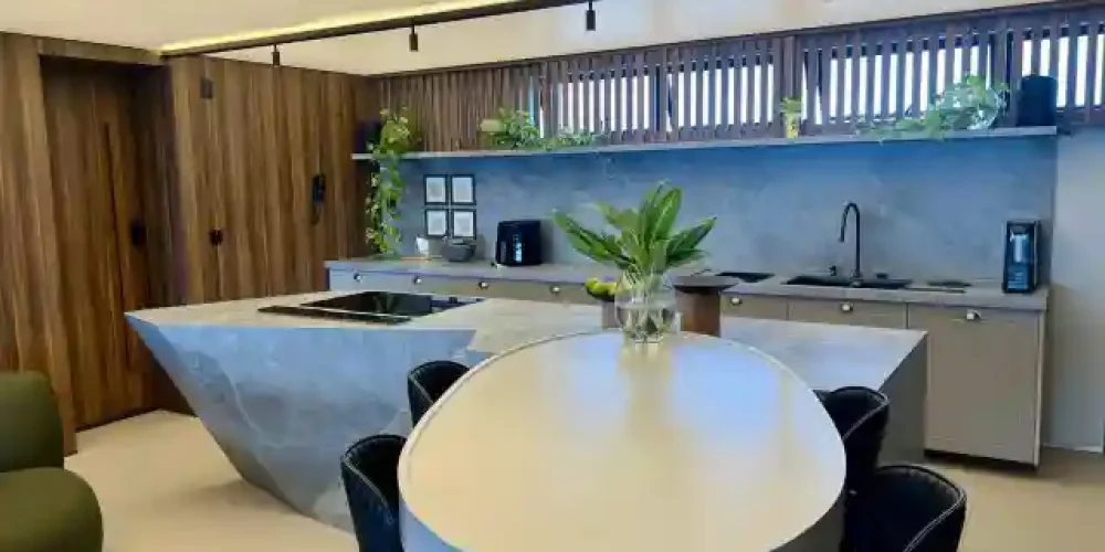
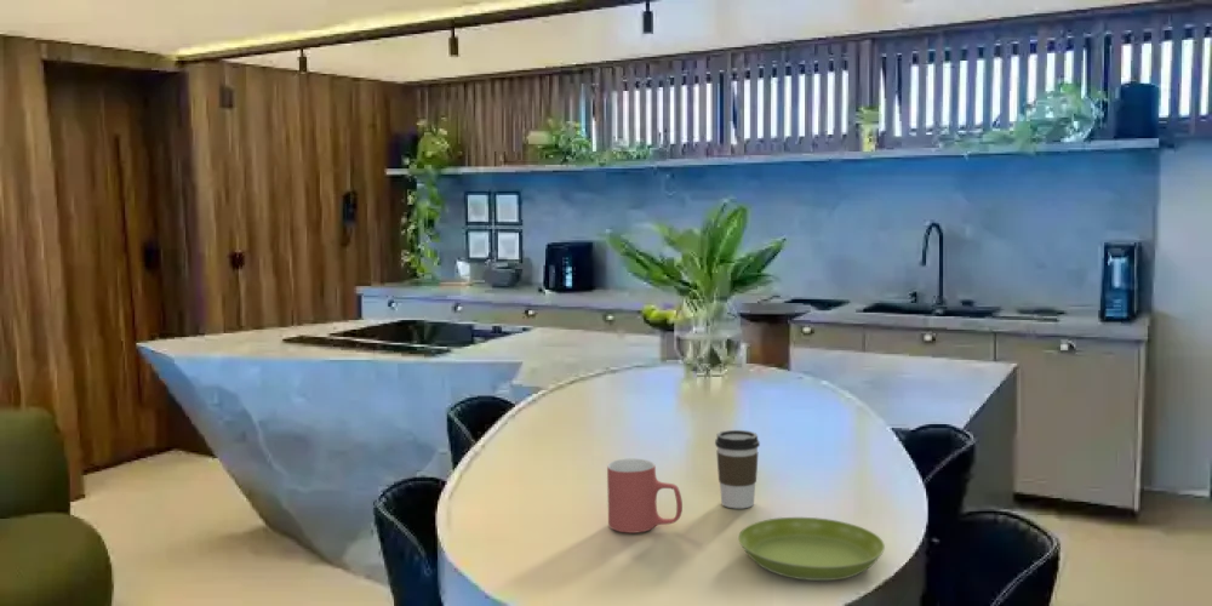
+ saucer (810, 549)
+ coffee cup (737, 469)
+ mug (645, 496)
